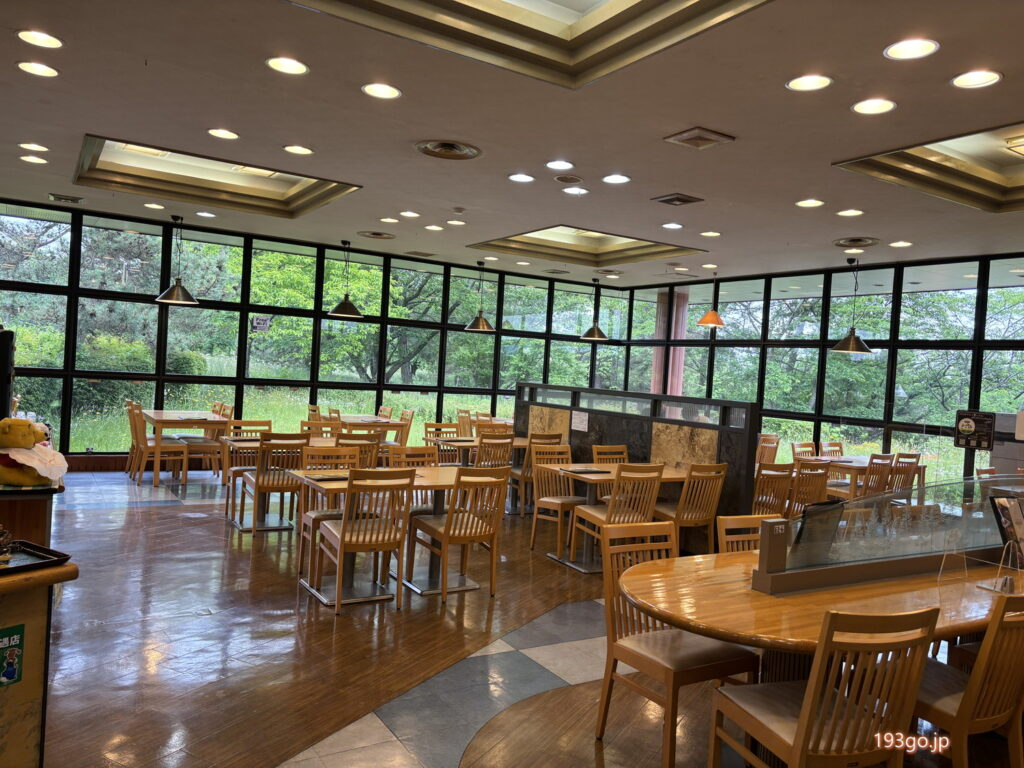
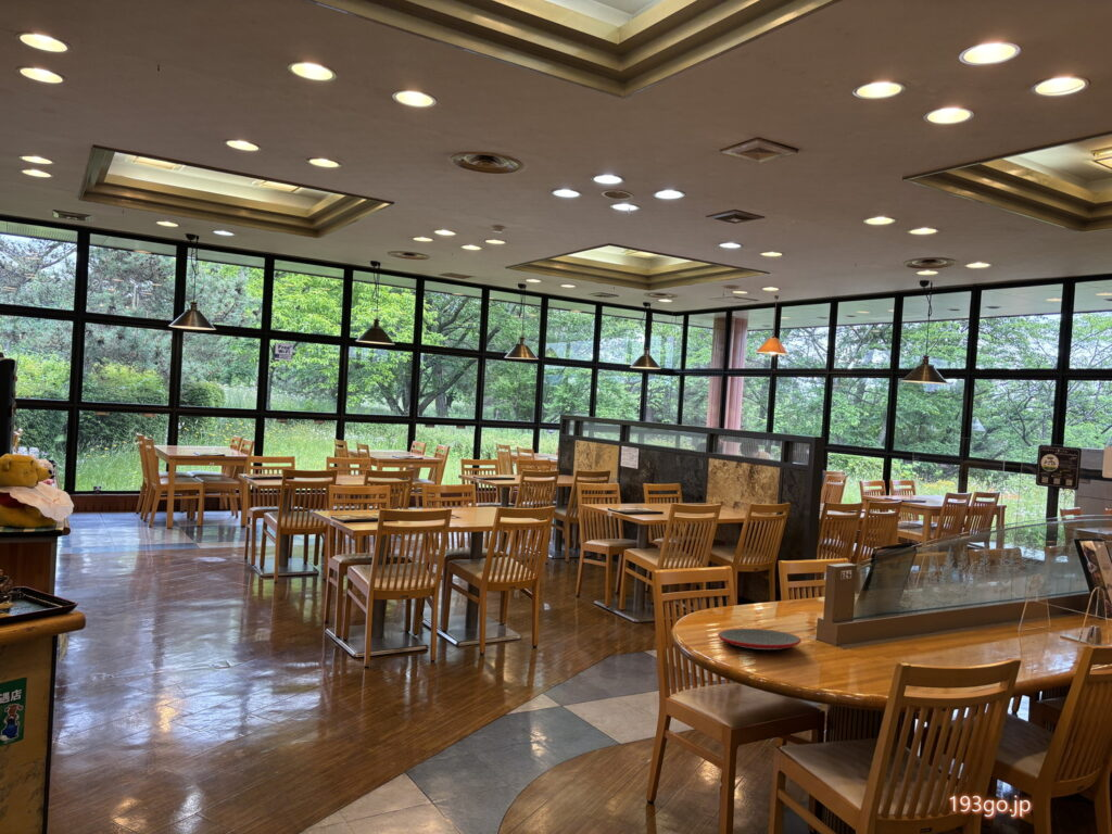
+ plate (758, 639)
